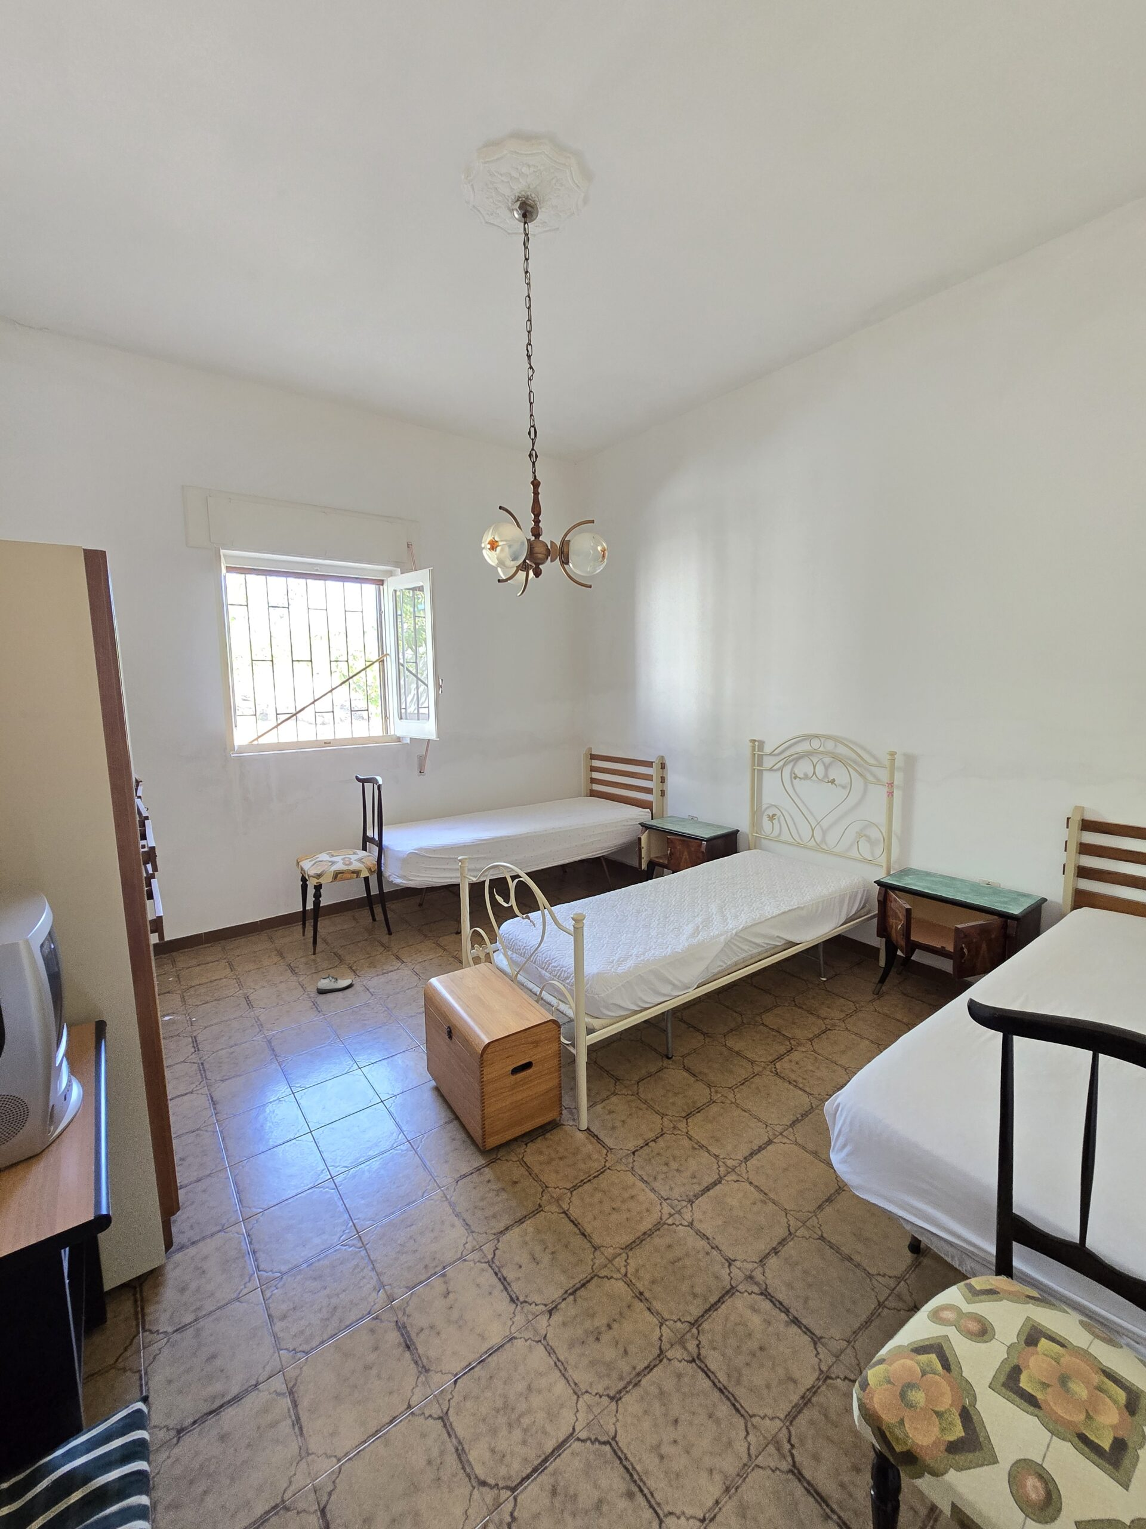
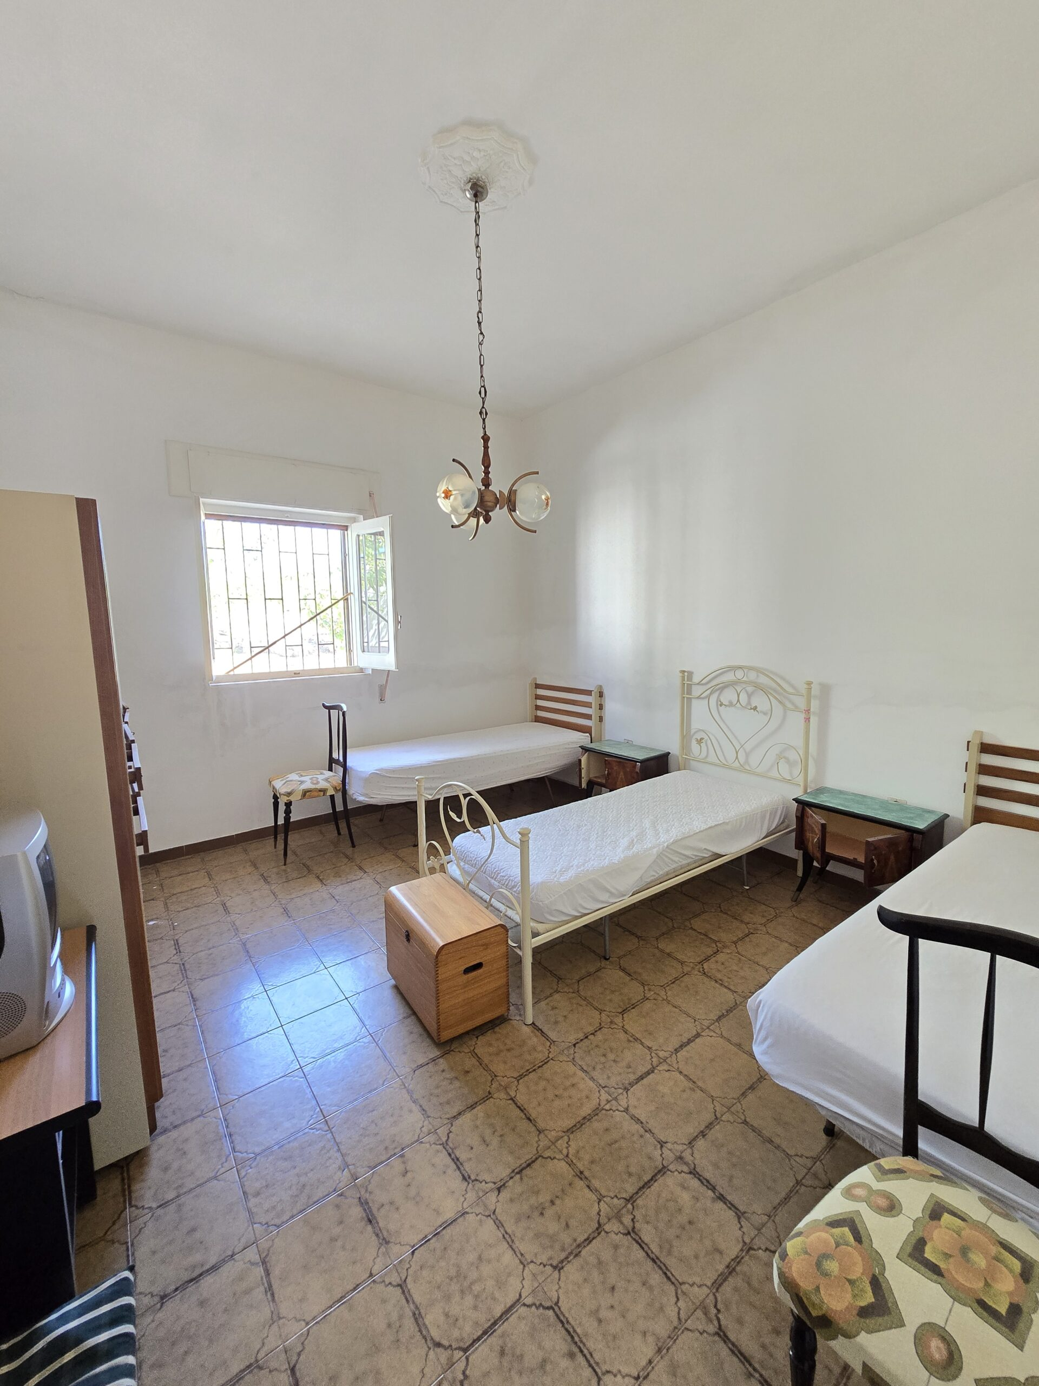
- shoe (335, 981)
